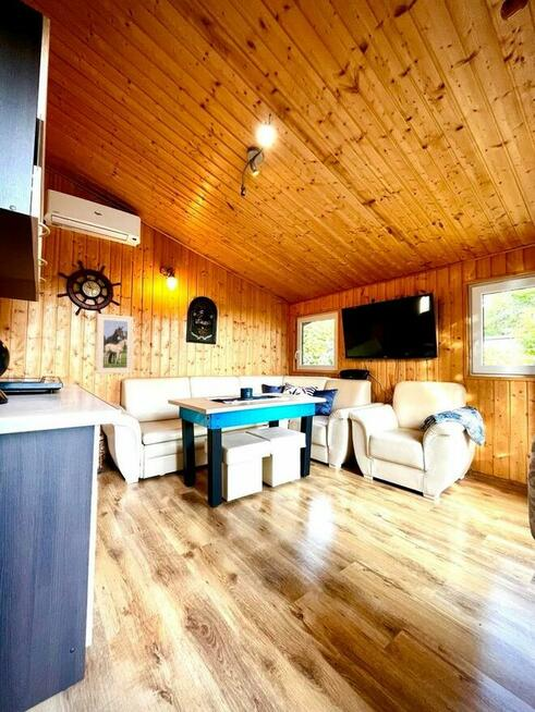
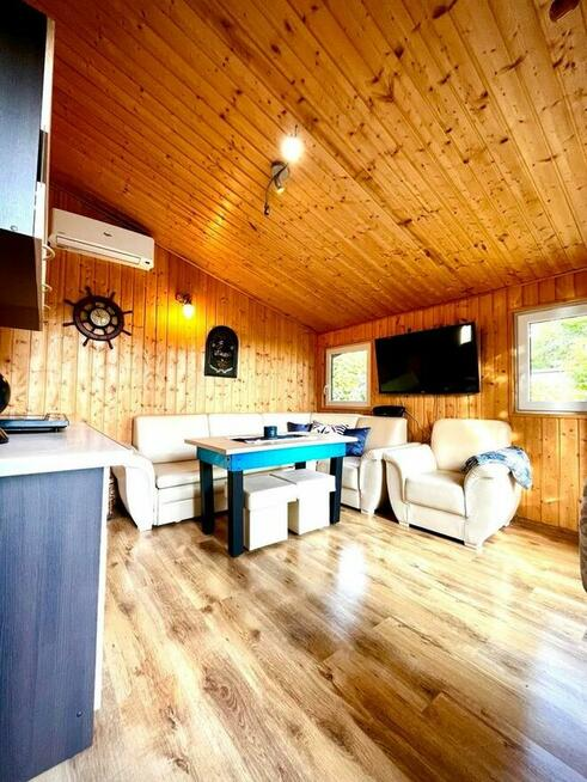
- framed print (115, 344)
